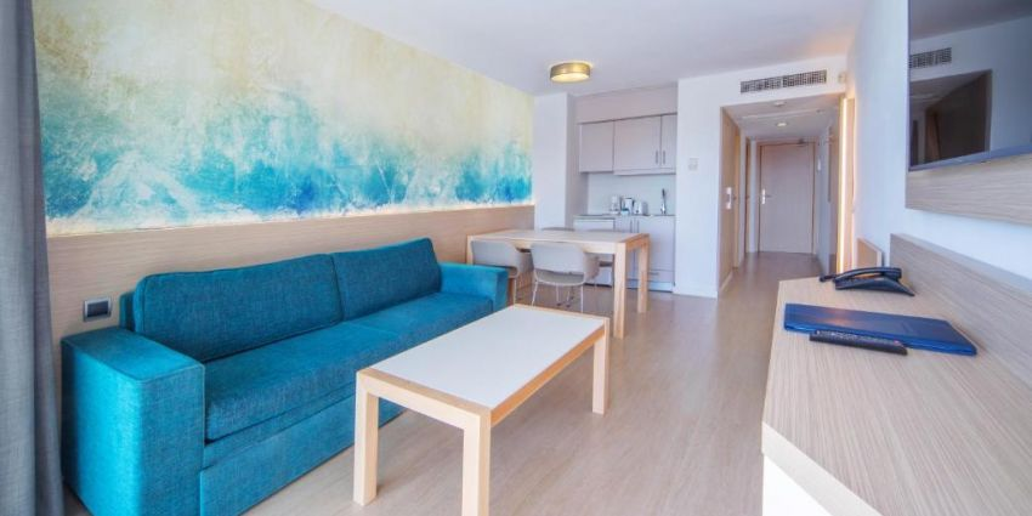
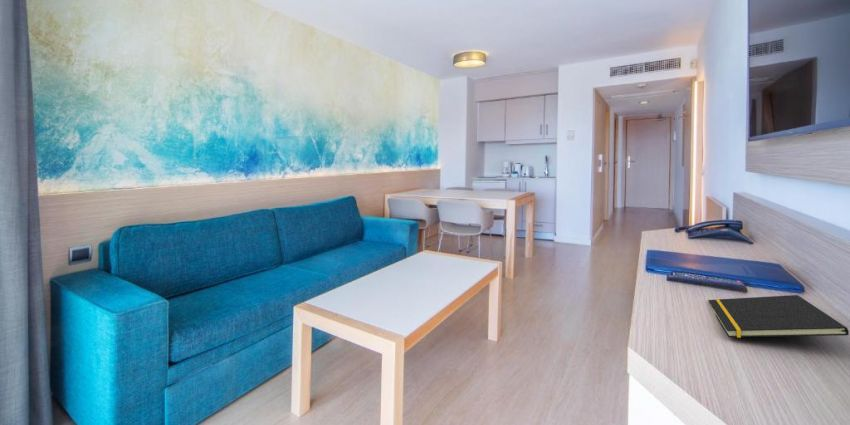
+ notepad (765, 314)
